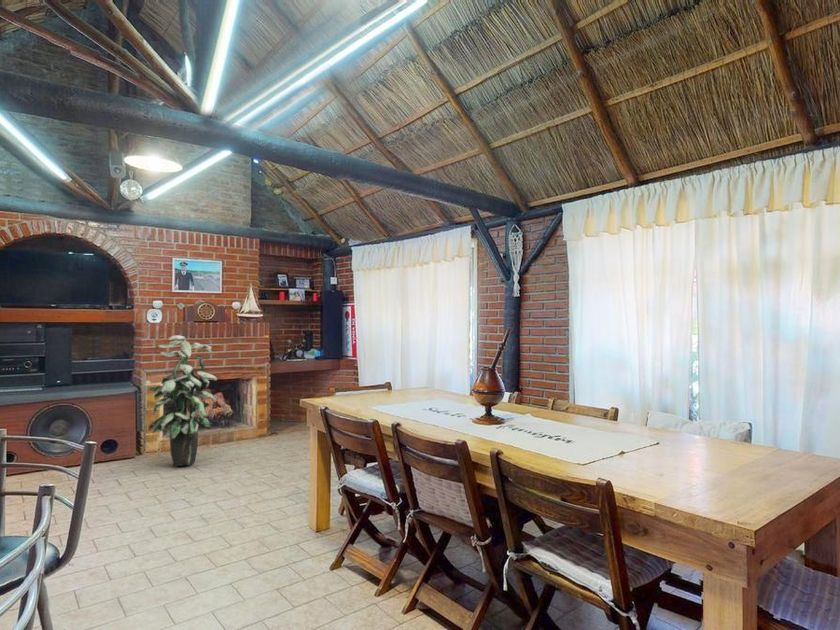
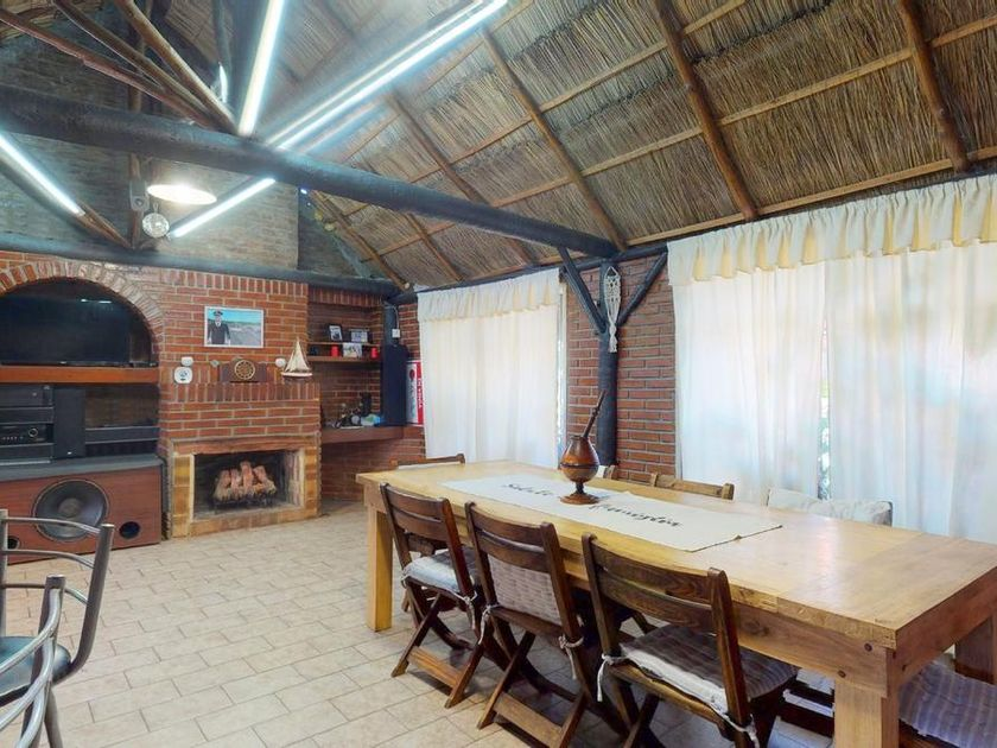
- indoor plant (181, 399)
